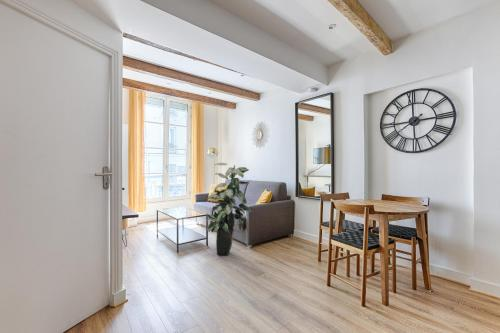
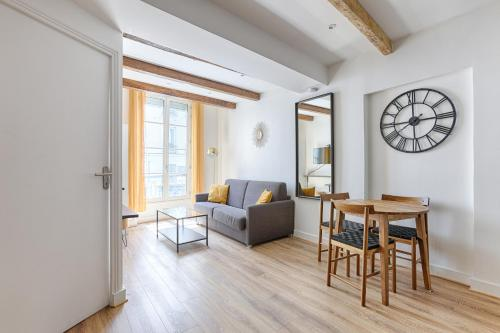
- indoor plant (226, 207)
